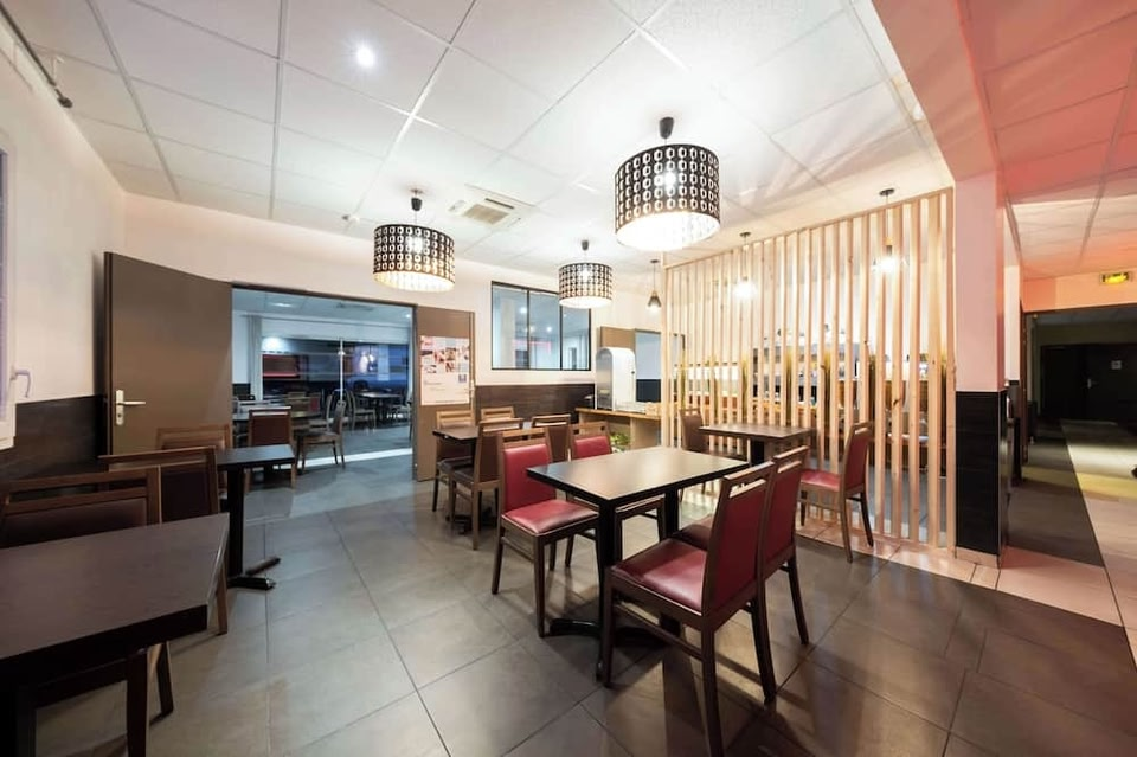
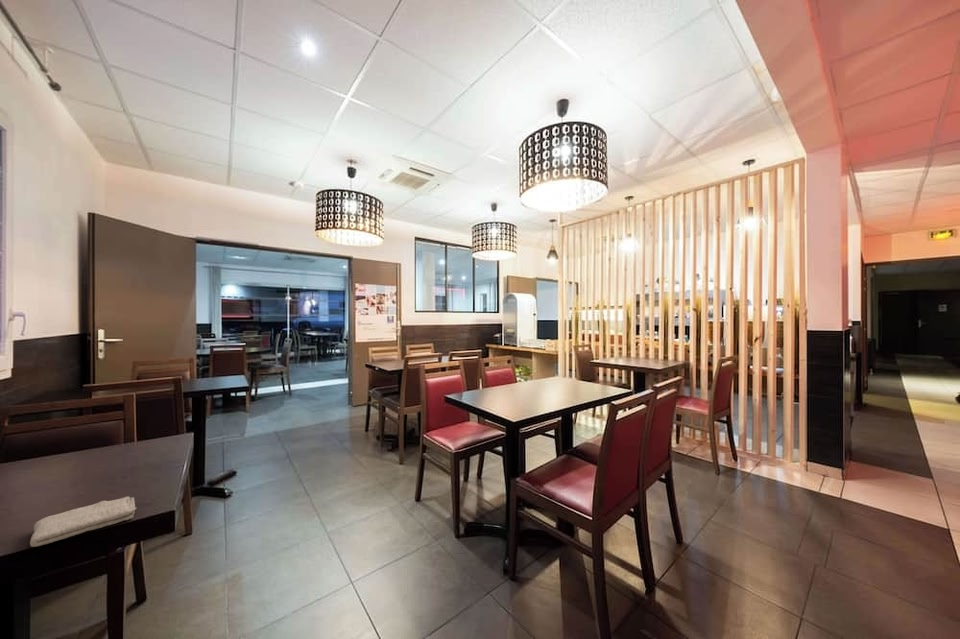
+ washcloth (87, 518)
